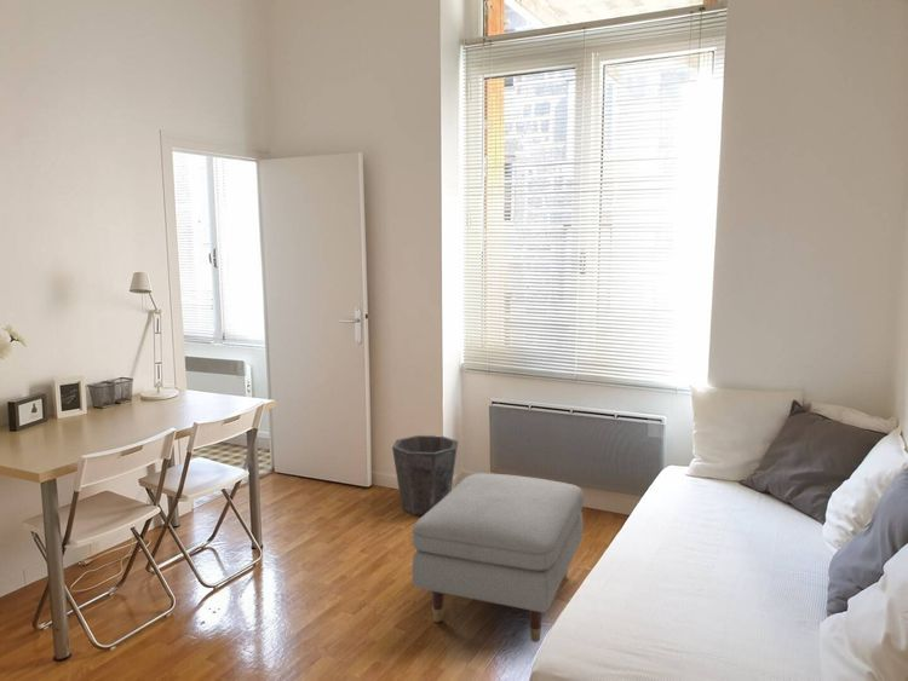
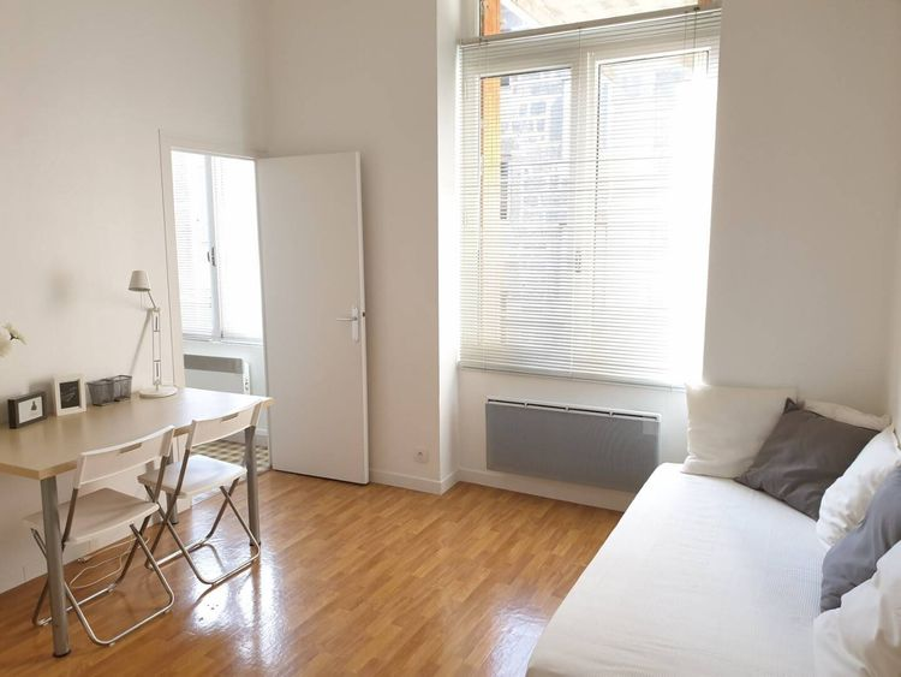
- waste bin (425, 474)
- ottoman (502, 547)
